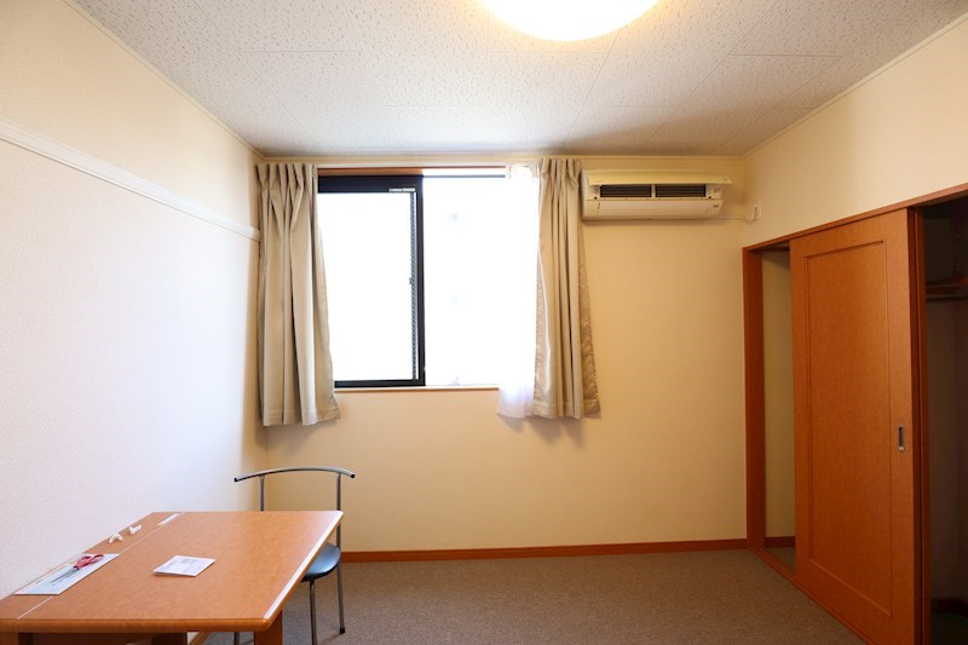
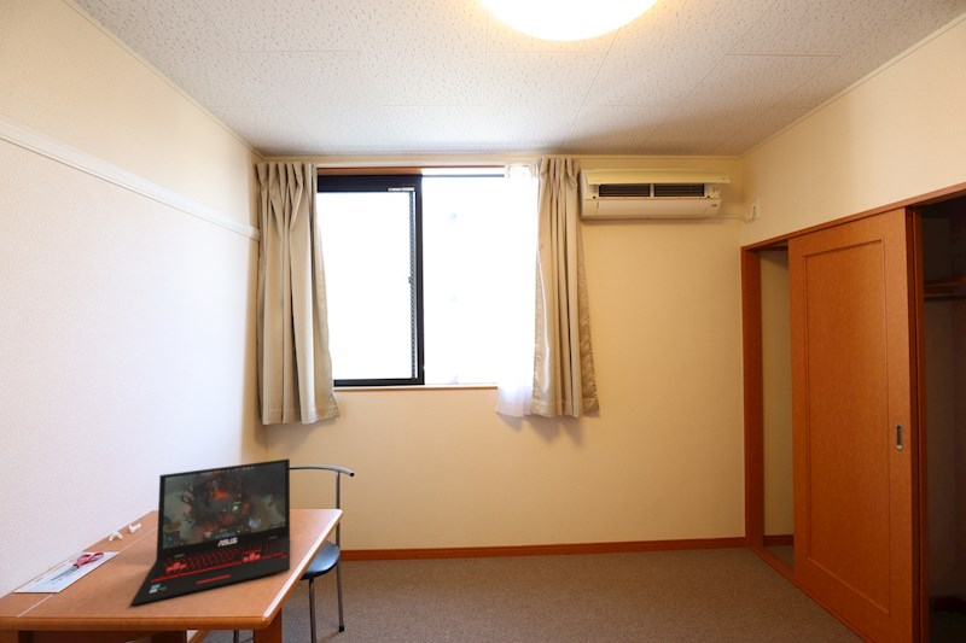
+ laptop (222, 521)
